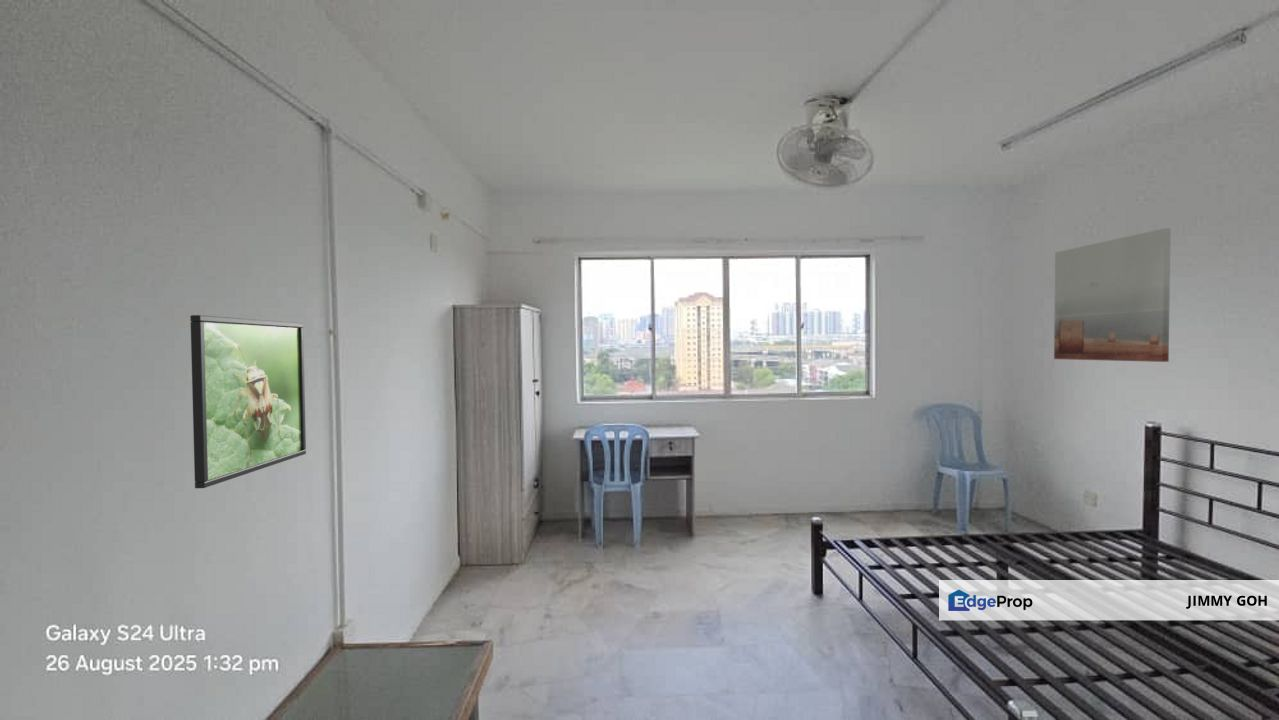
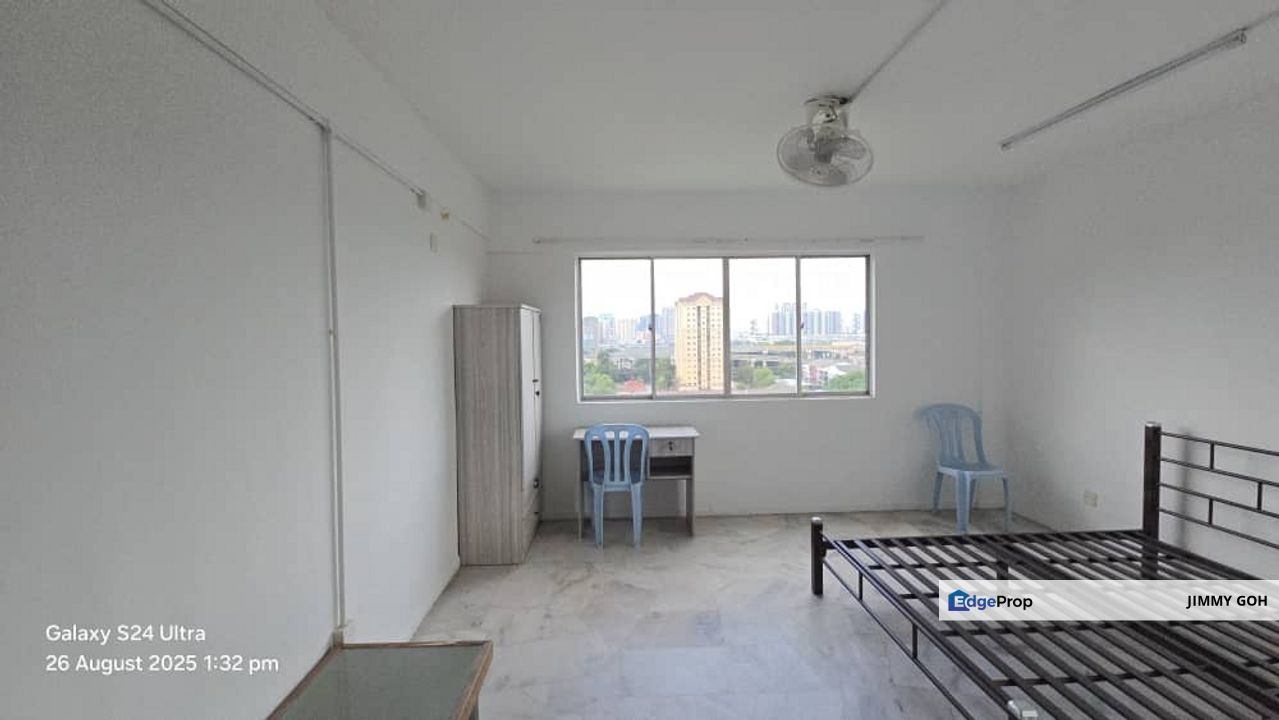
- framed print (256, 394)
- wall art (1106, 301)
